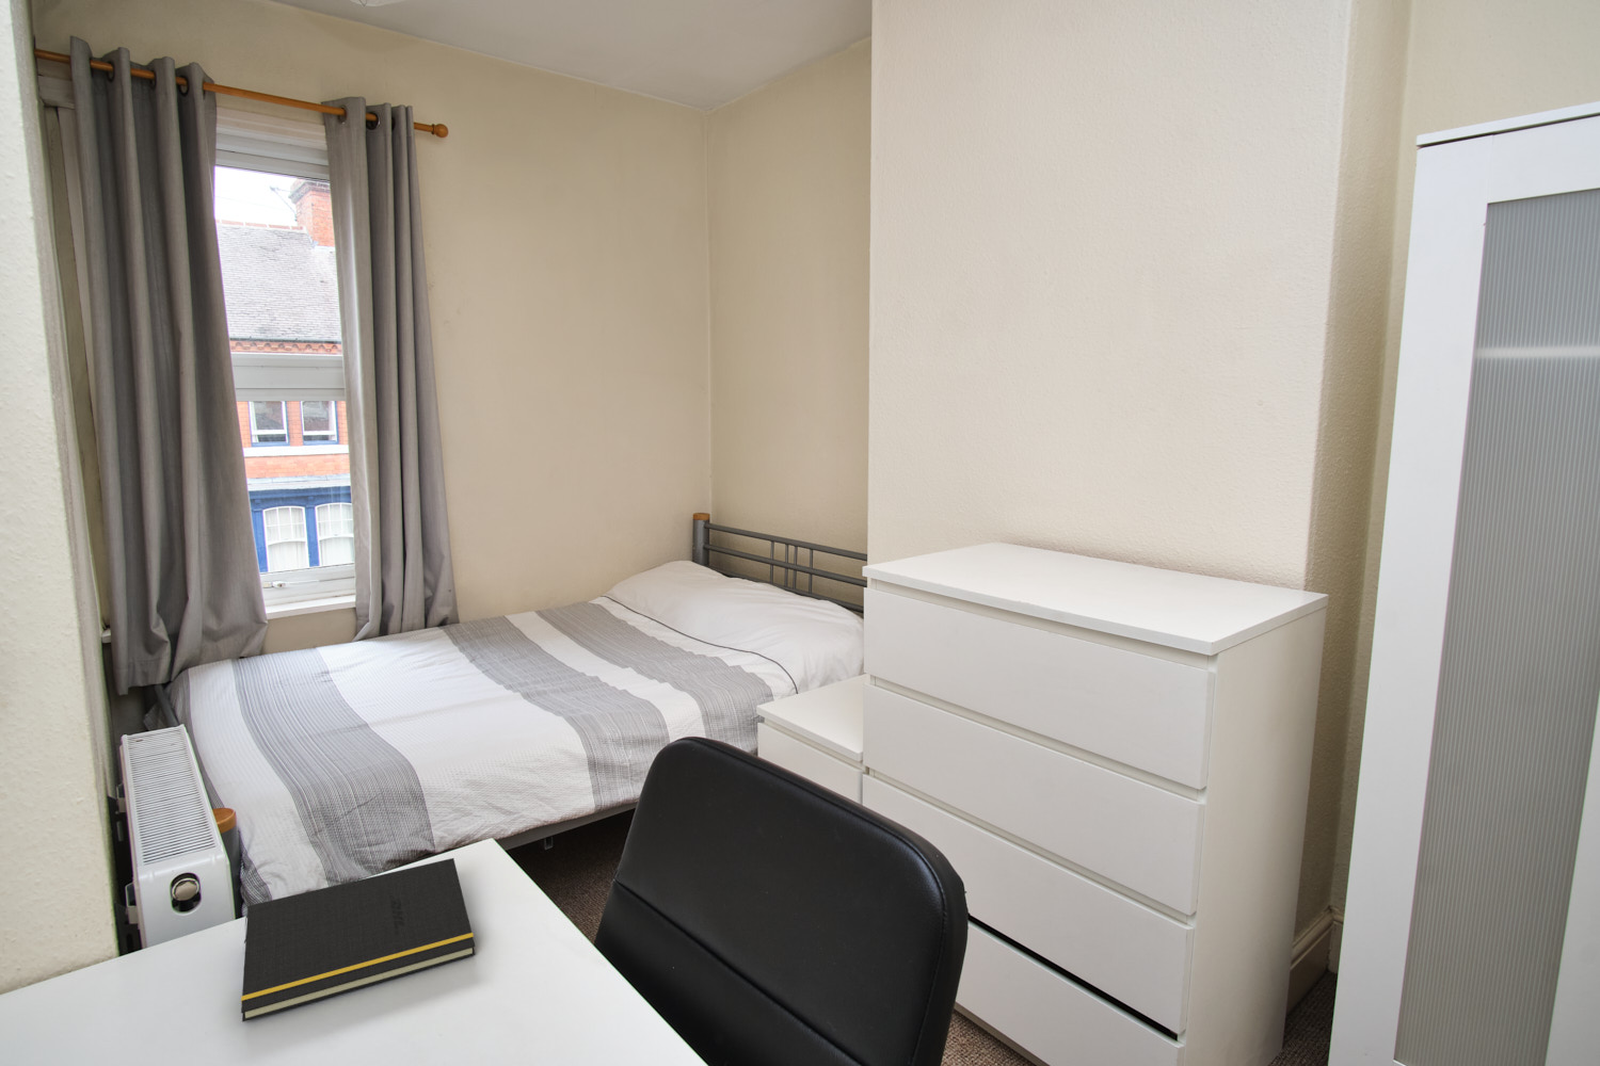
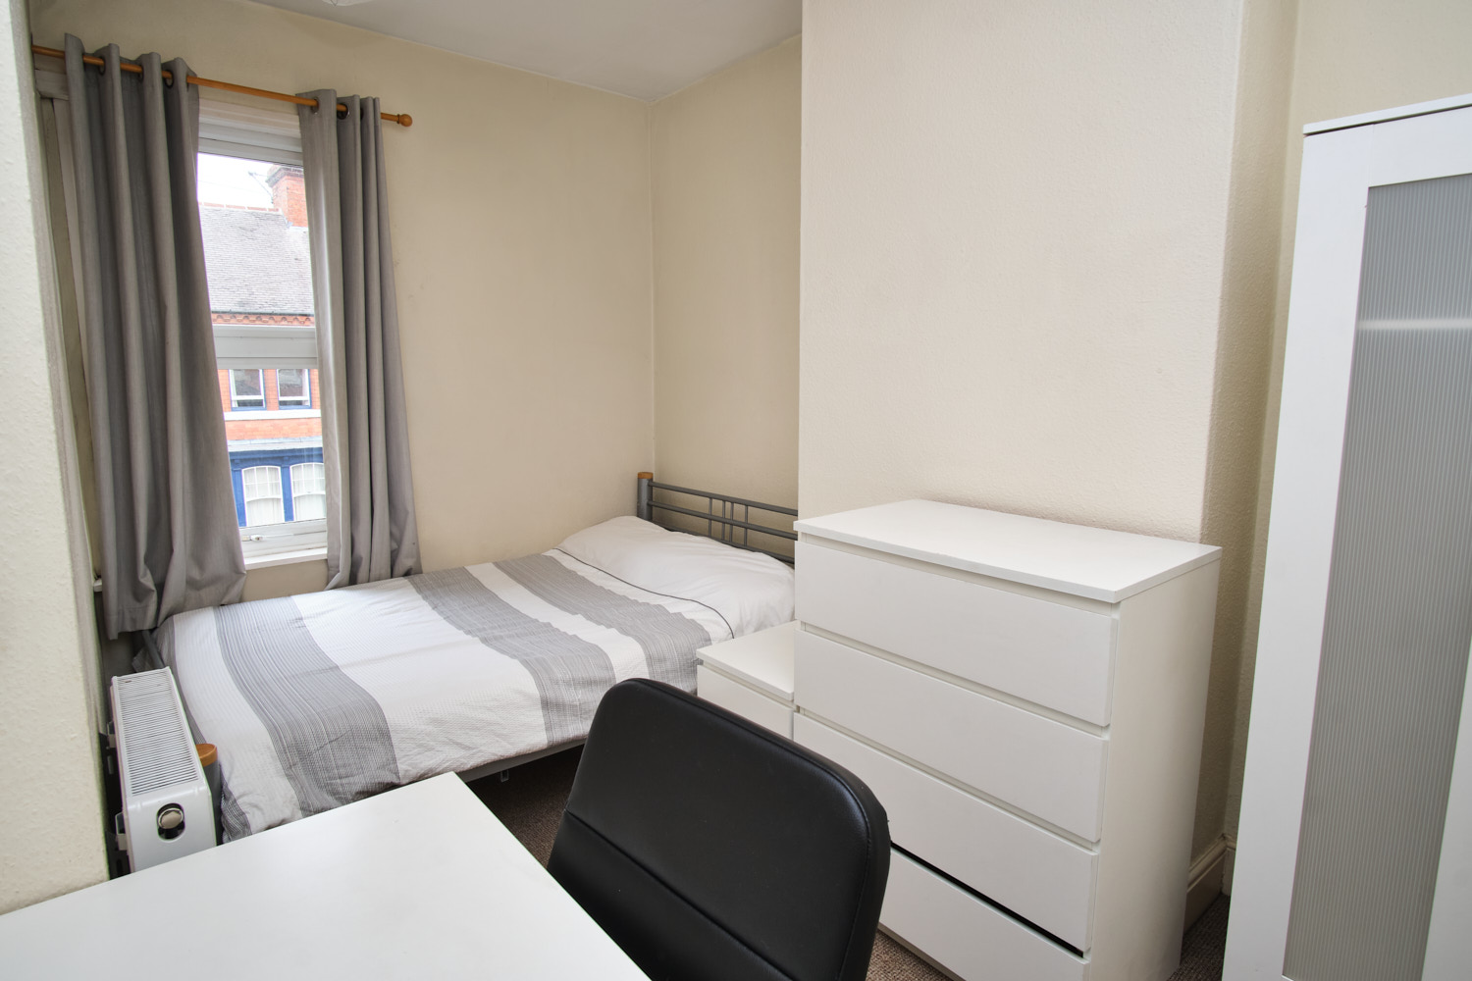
- notepad (361, 929)
